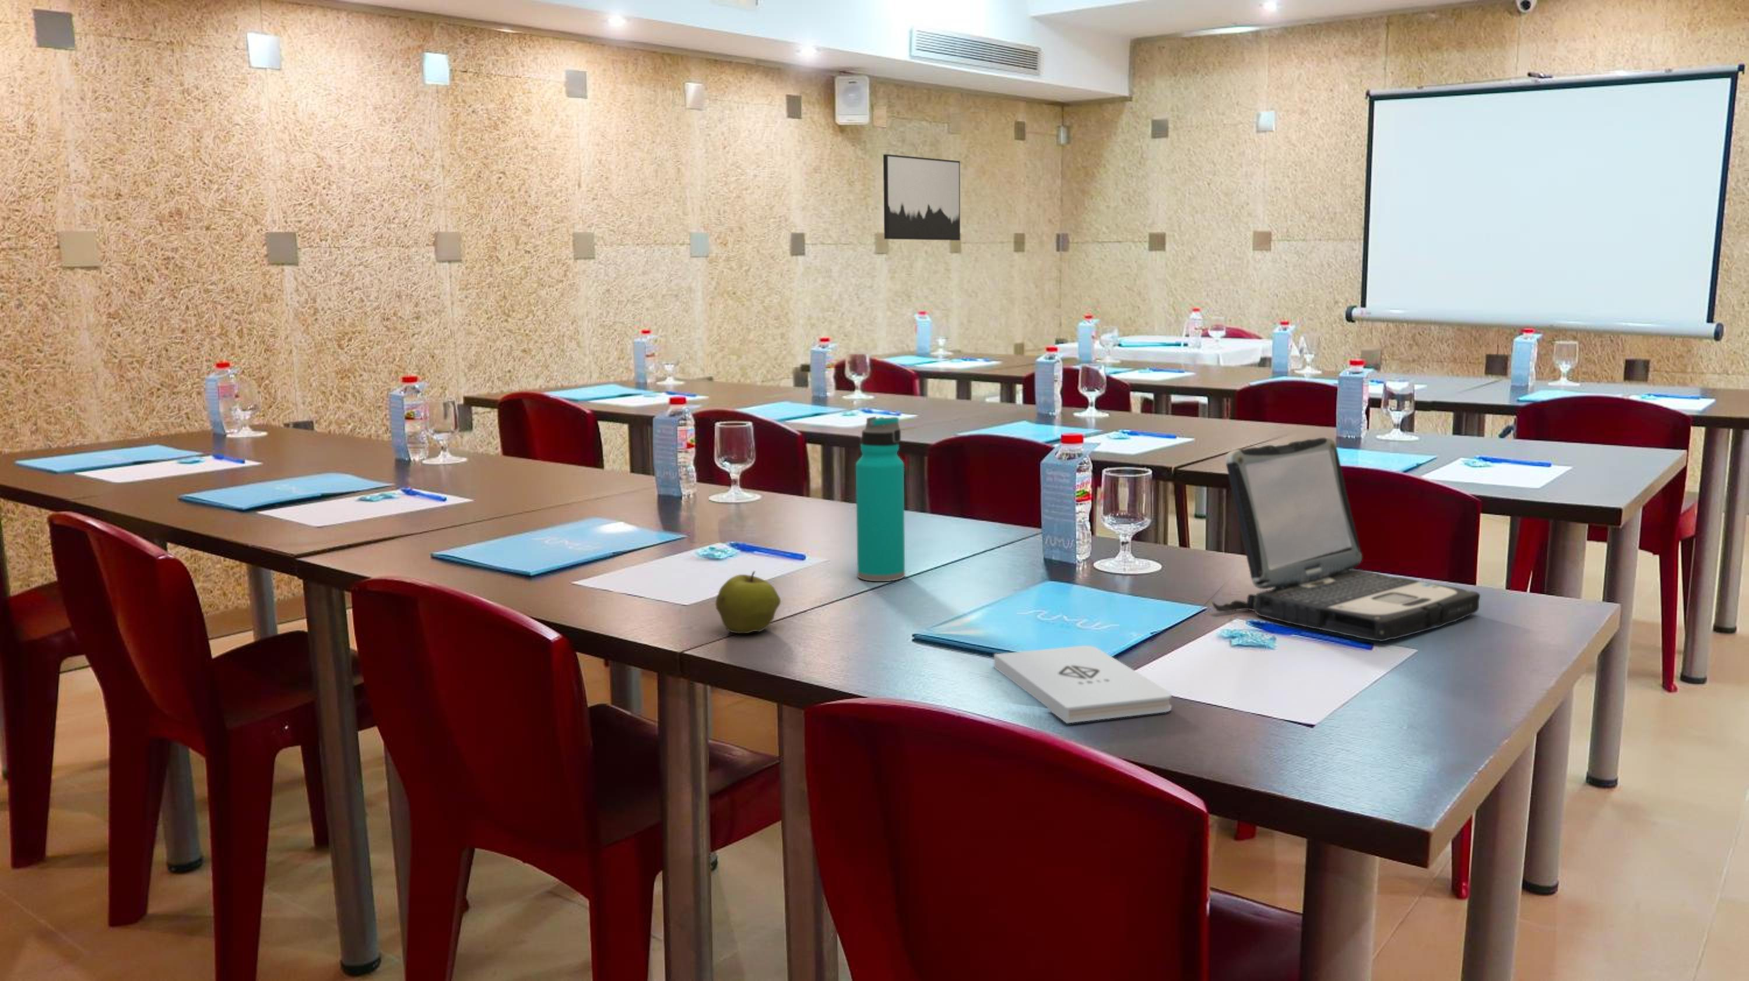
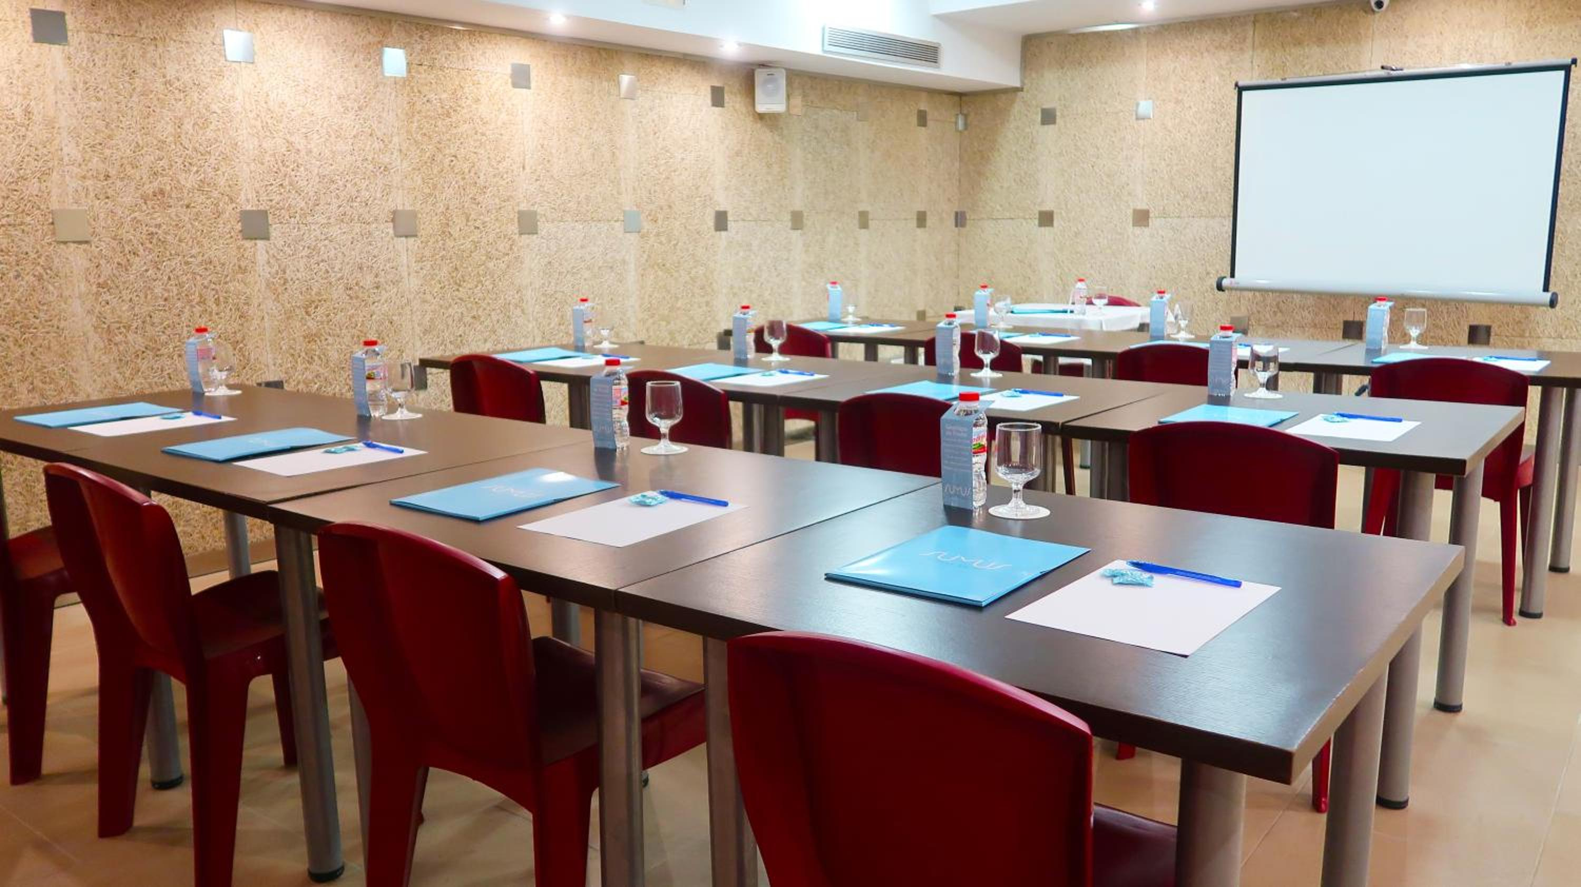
- water bottle (879, 497)
- laptop (1345, 531)
- wall art (923, 198)
- notepad (1080, 681)
- apple (748, 600)
